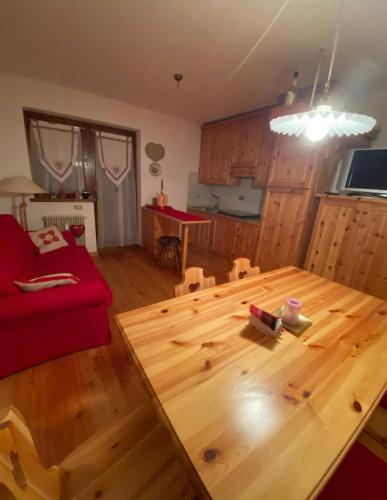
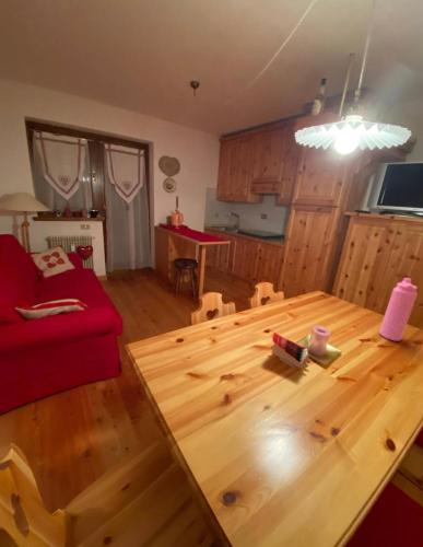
+ water bottle (399, 309)
